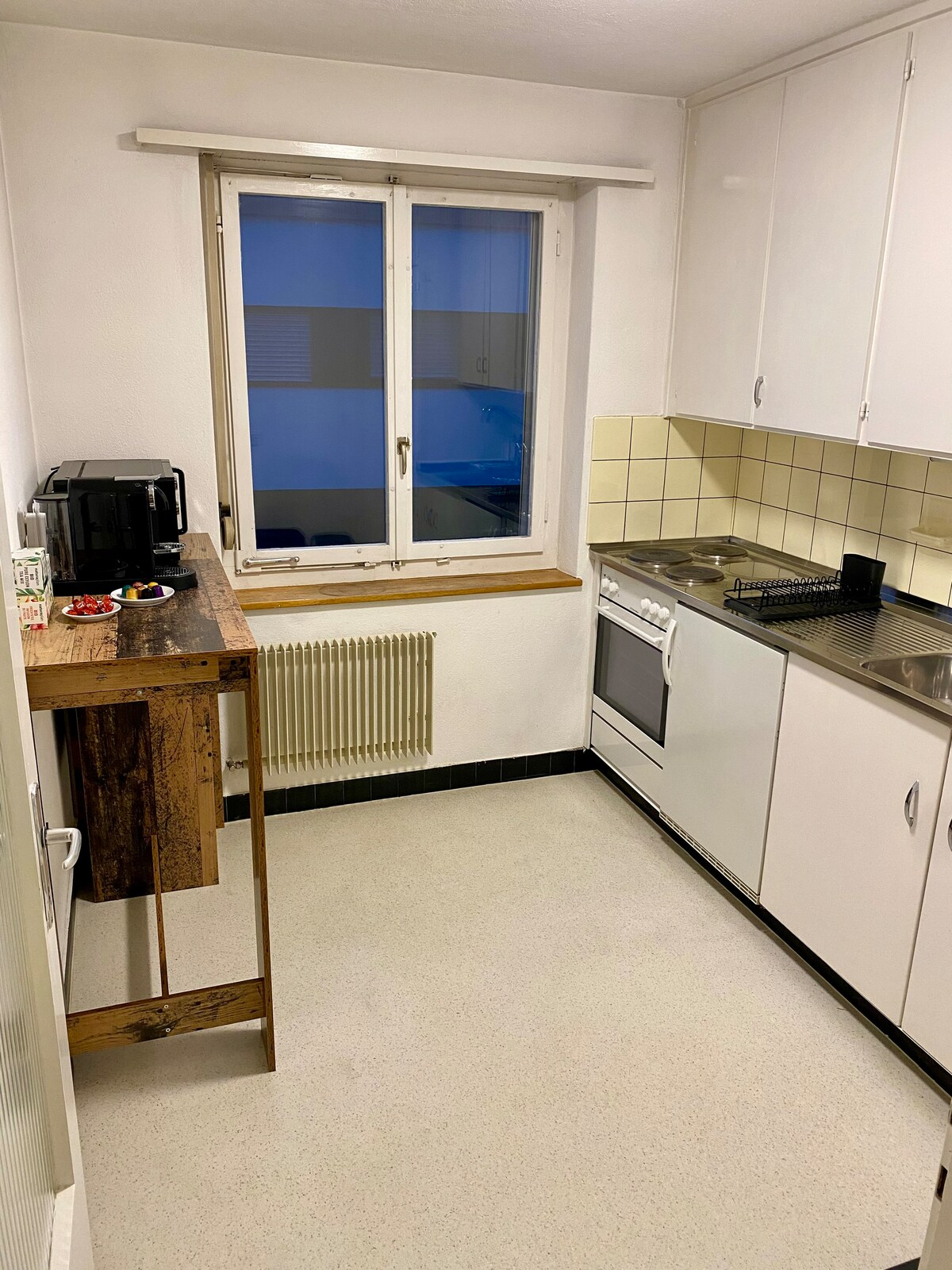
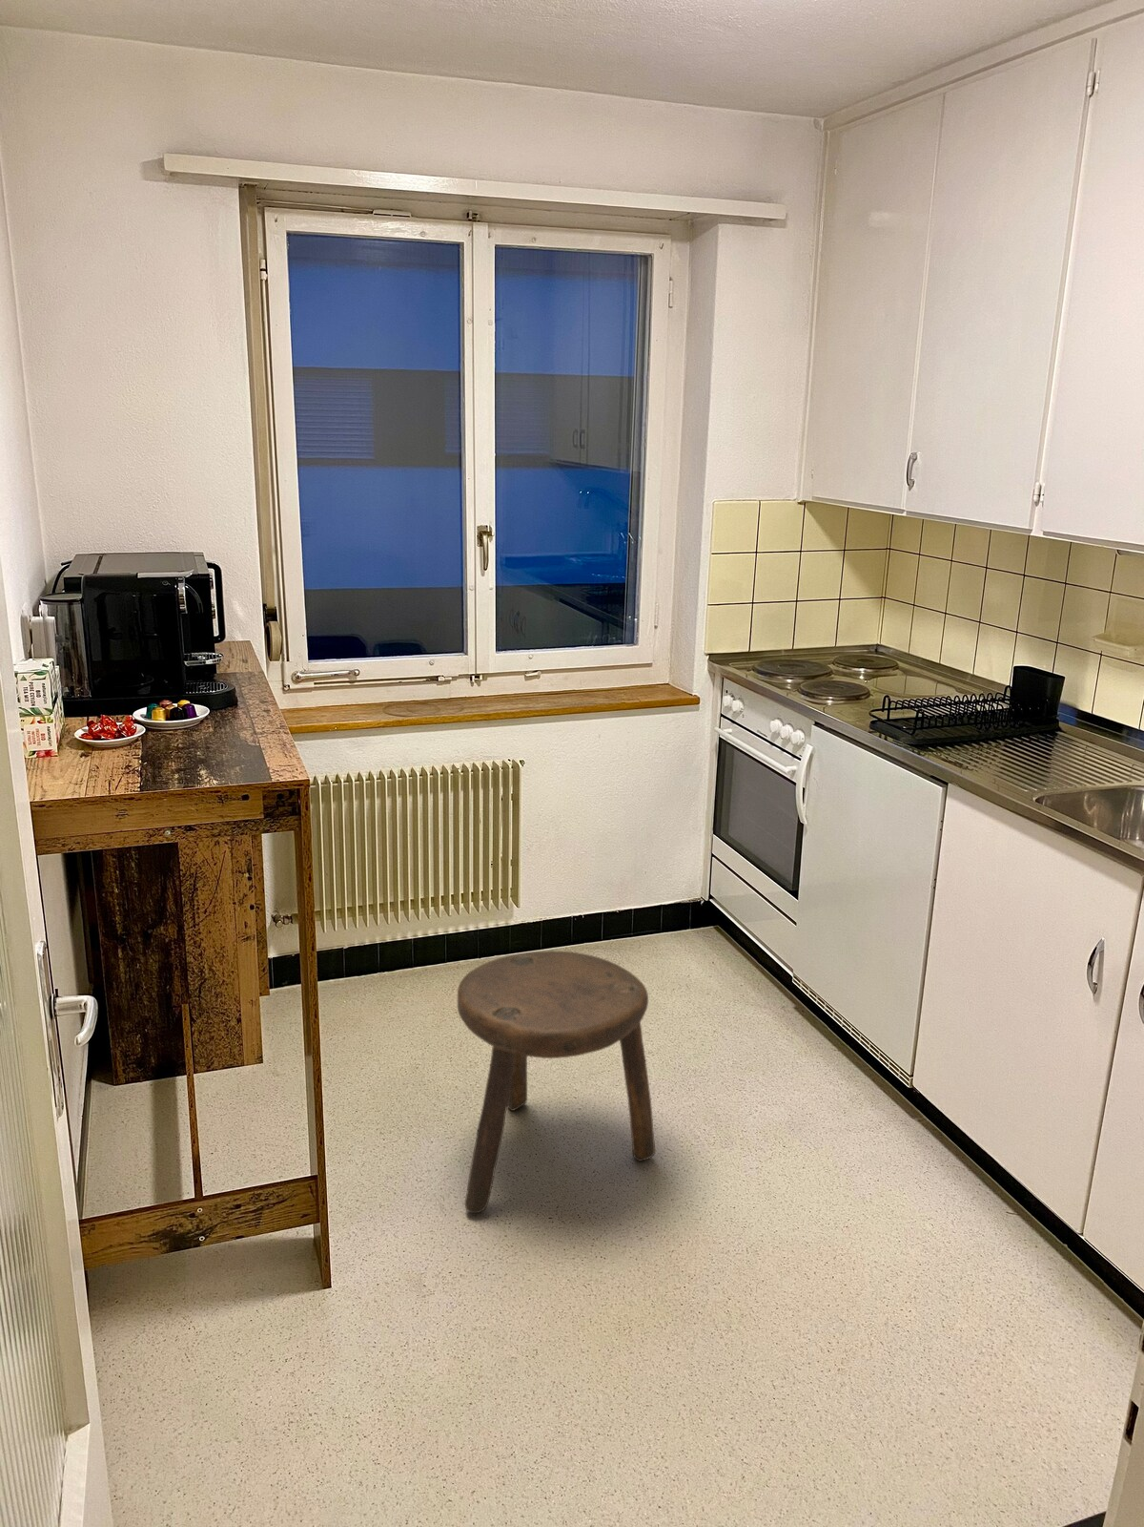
+ stool (526, 1076)
